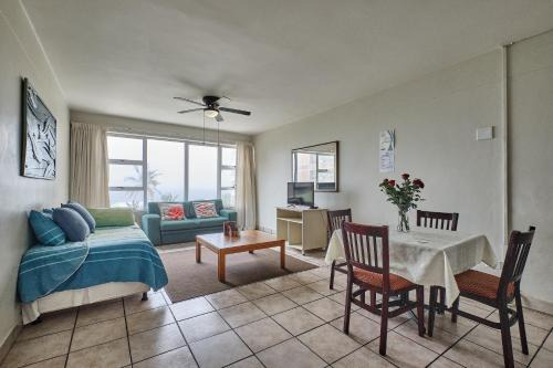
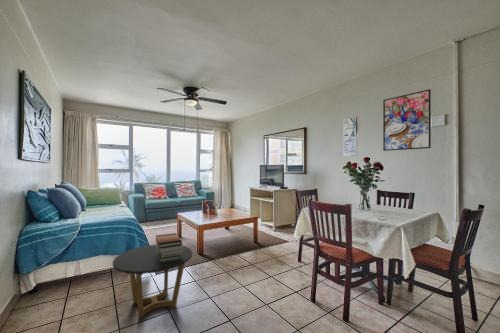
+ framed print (405, 122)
+ side table (154, 272)
+ book stack (168, 246)
